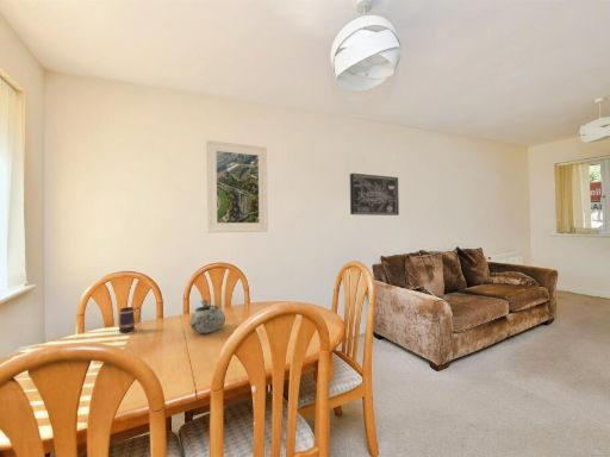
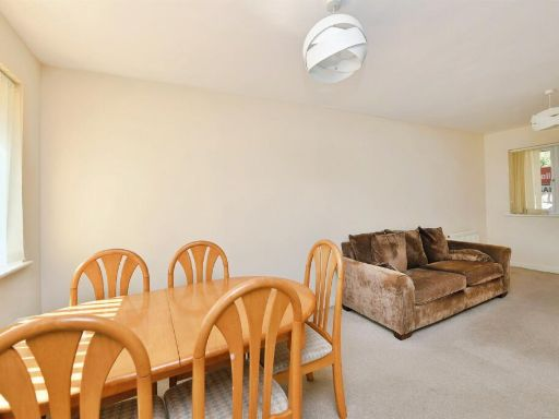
- decorative bowl (207, 315)
- mug (130, 318)
- wall art (374, 195)
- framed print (237, 188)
